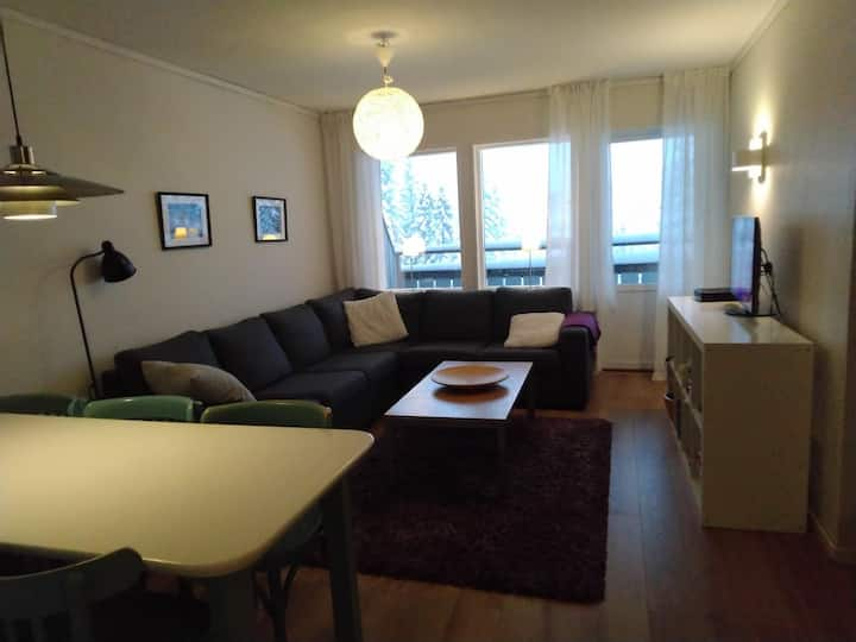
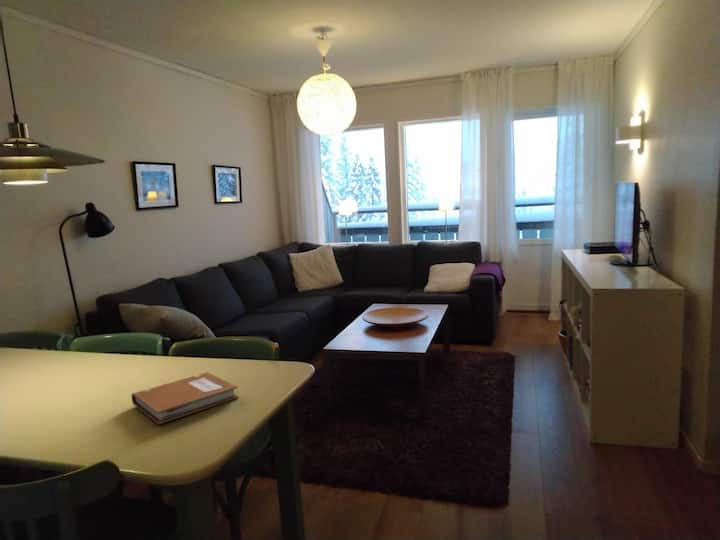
+ notebook (186, 394)
